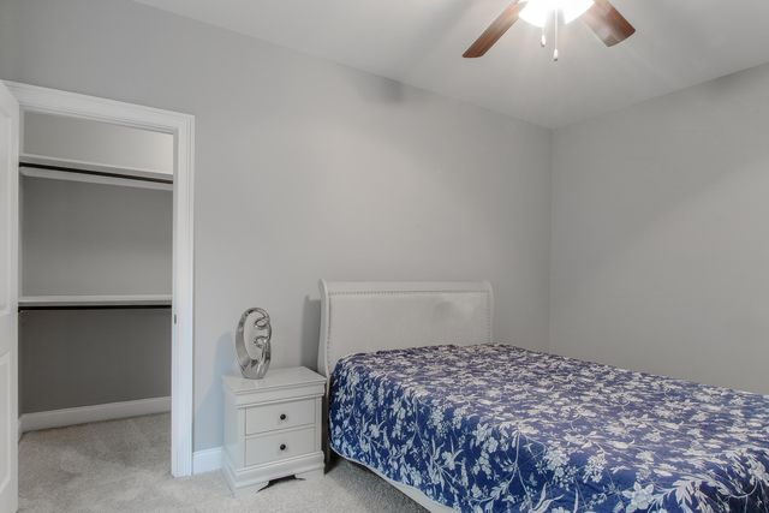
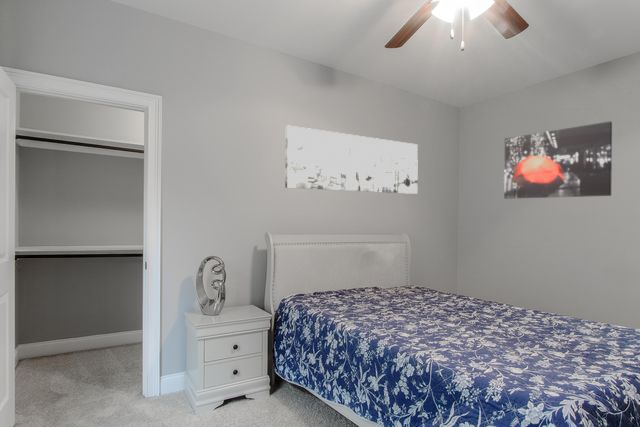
+ wall art (358, 163)
+ wall art (552, 164)
